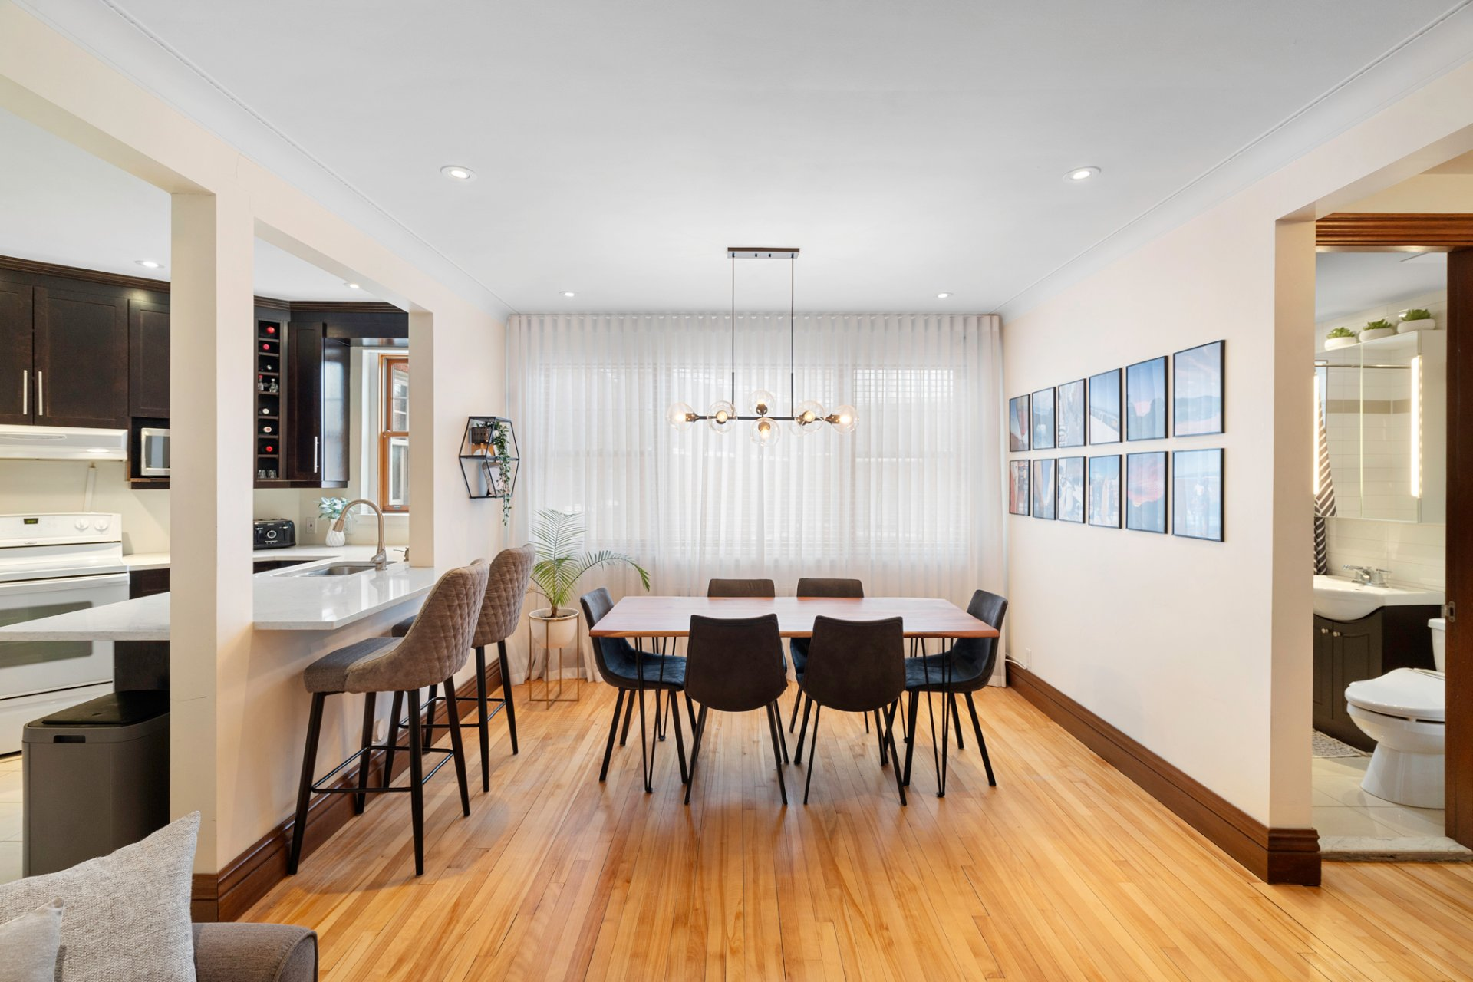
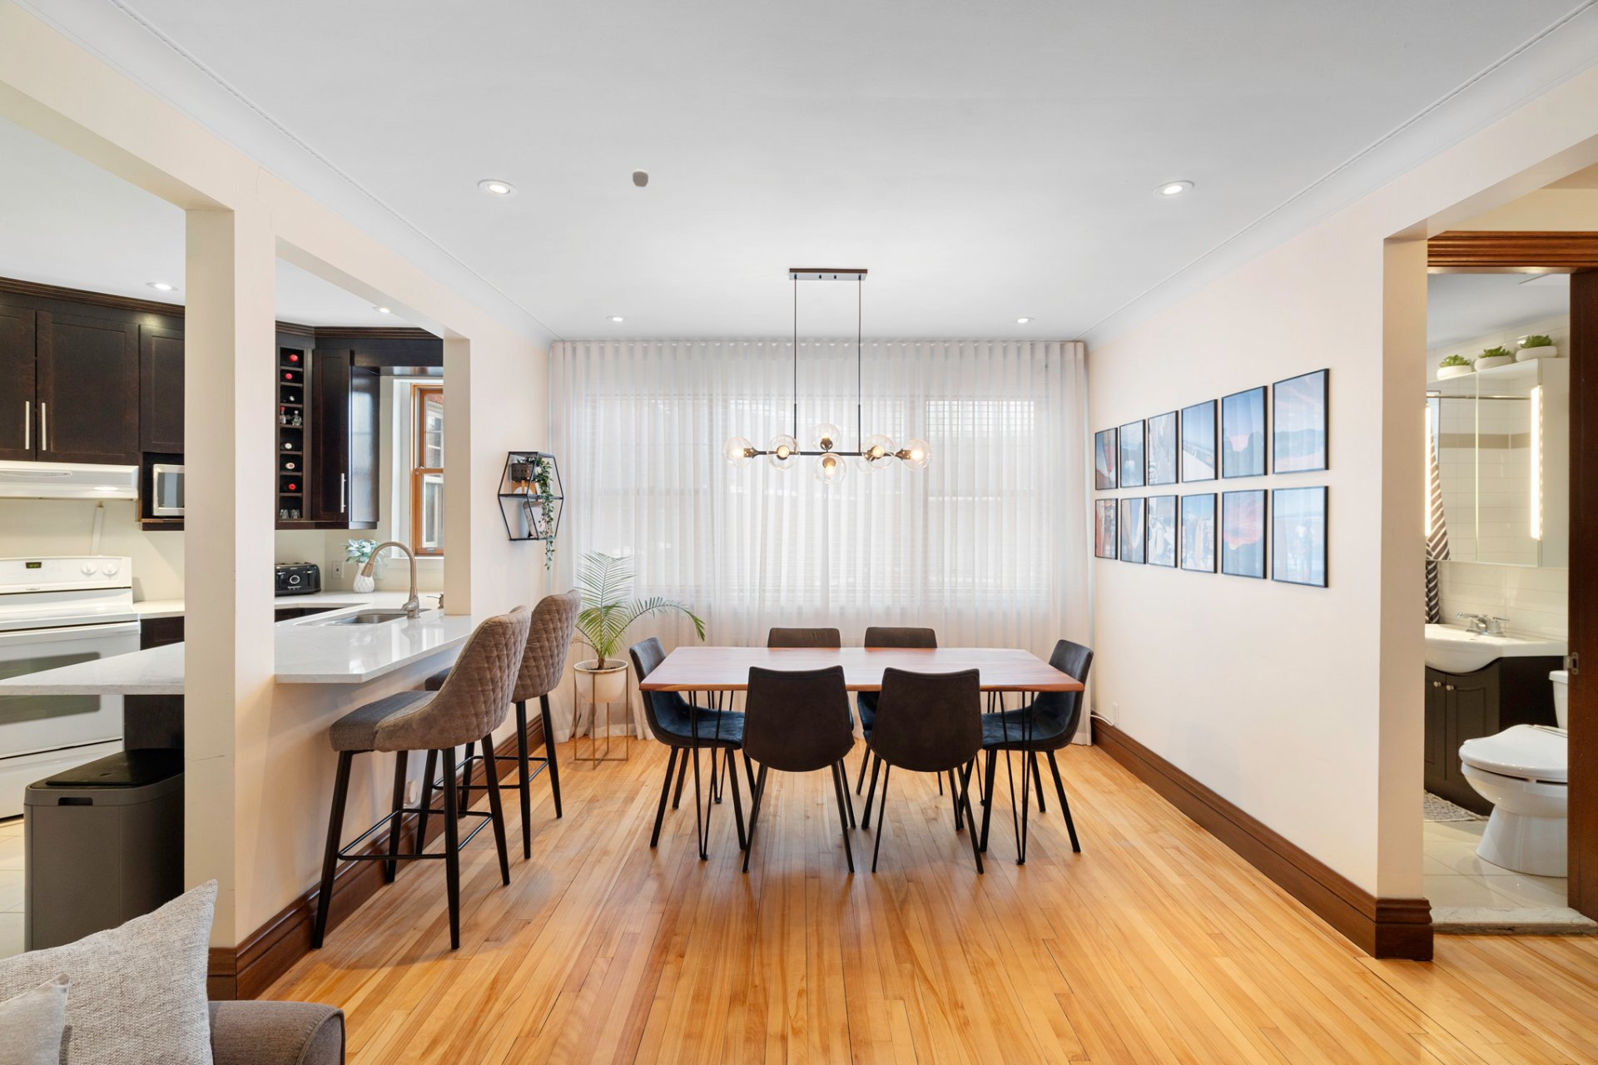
+ smoke detector (640, 179)
